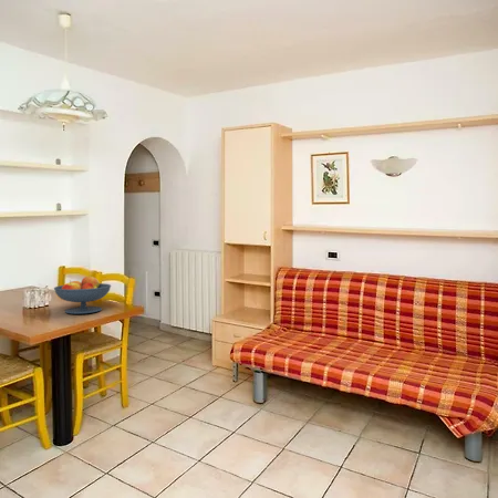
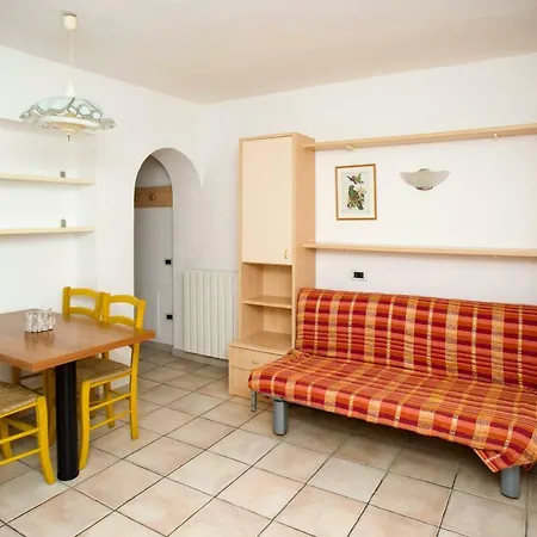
- fruit bowl (83, 293)
